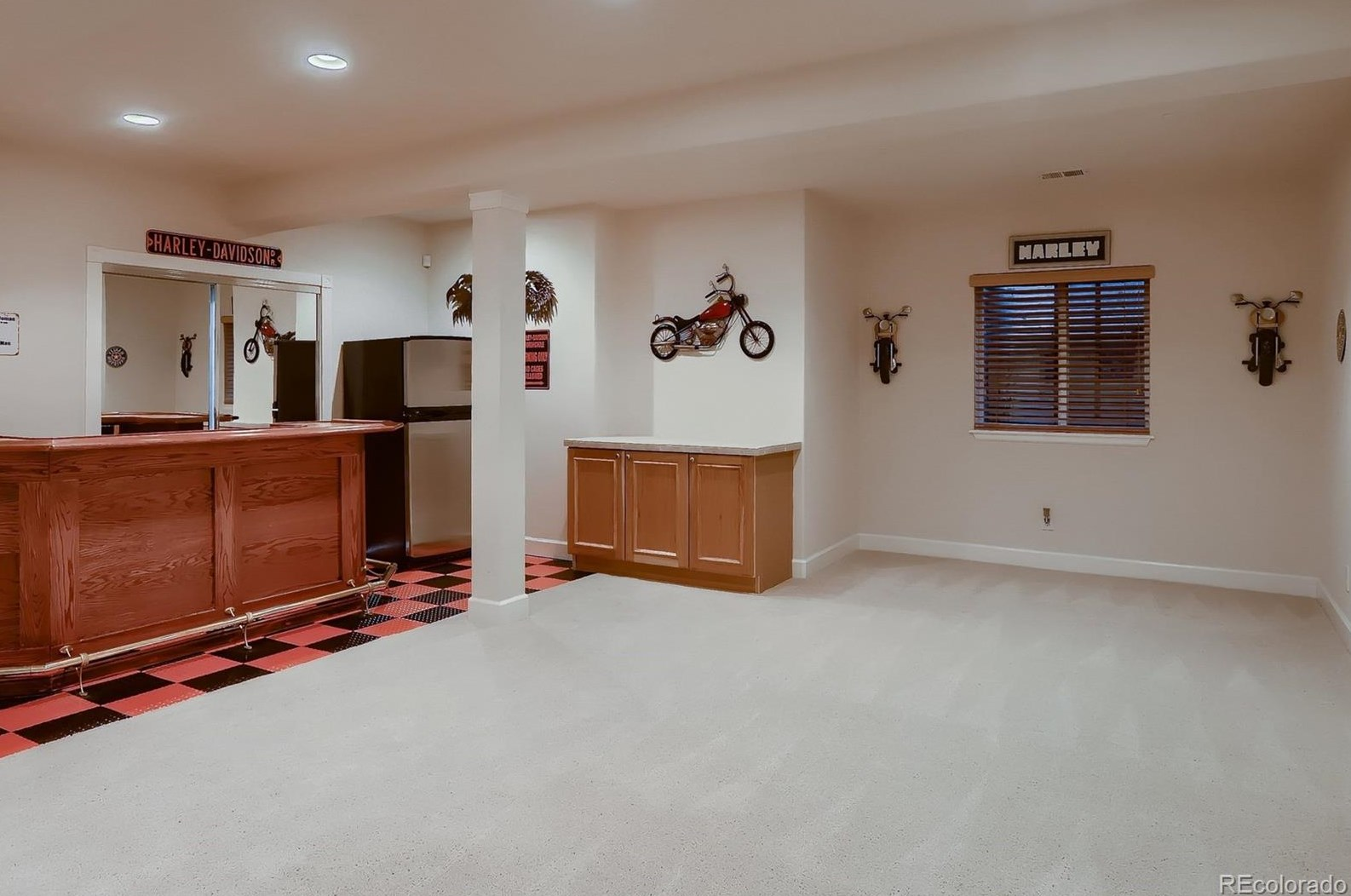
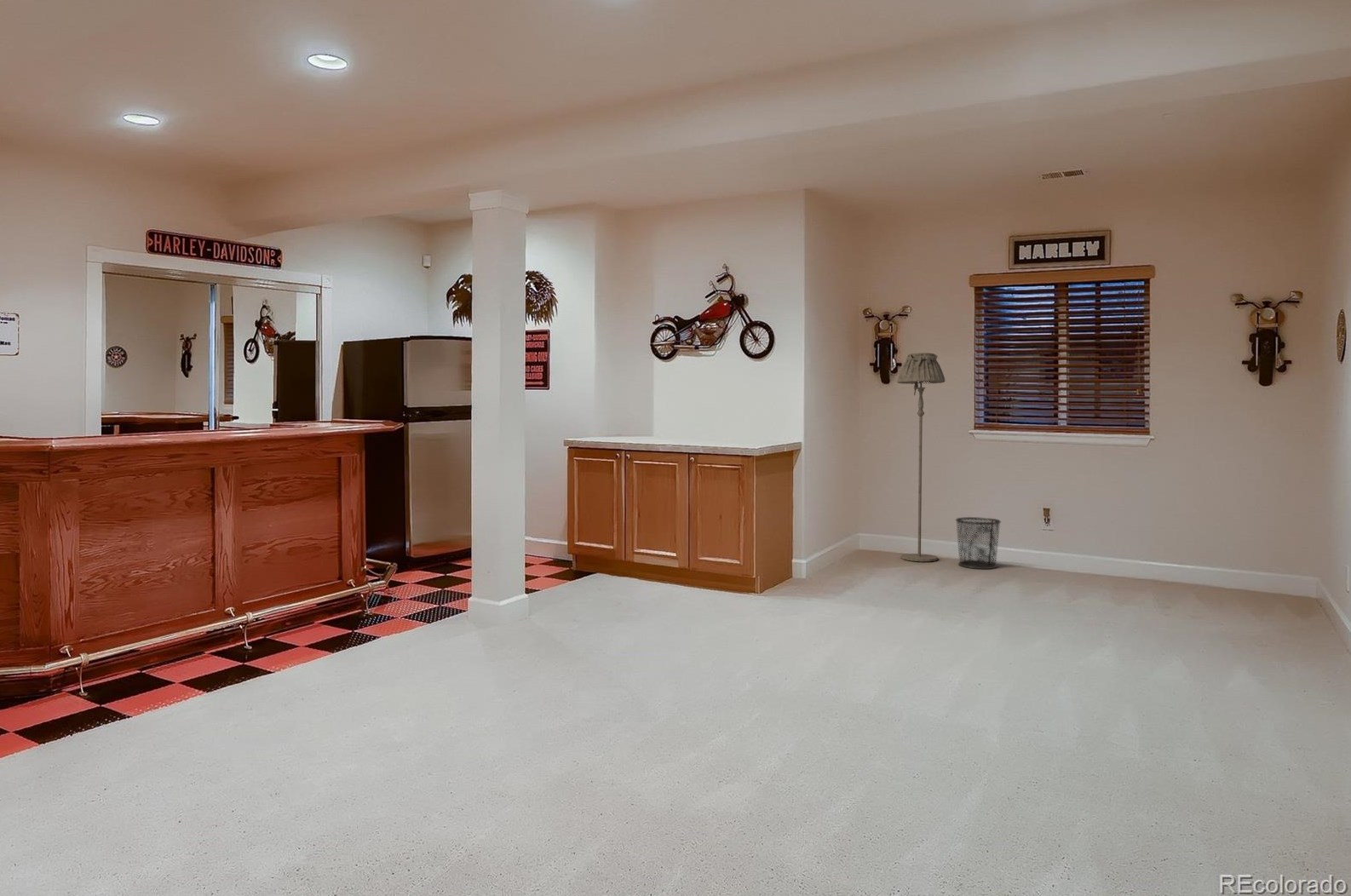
+ floor lamp (920, 457)
+ waste bin (977, 543)
